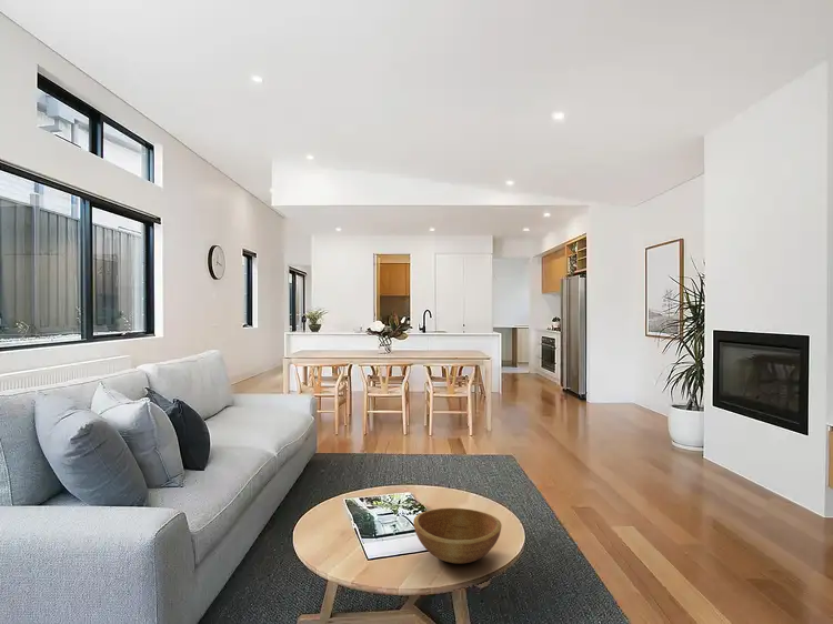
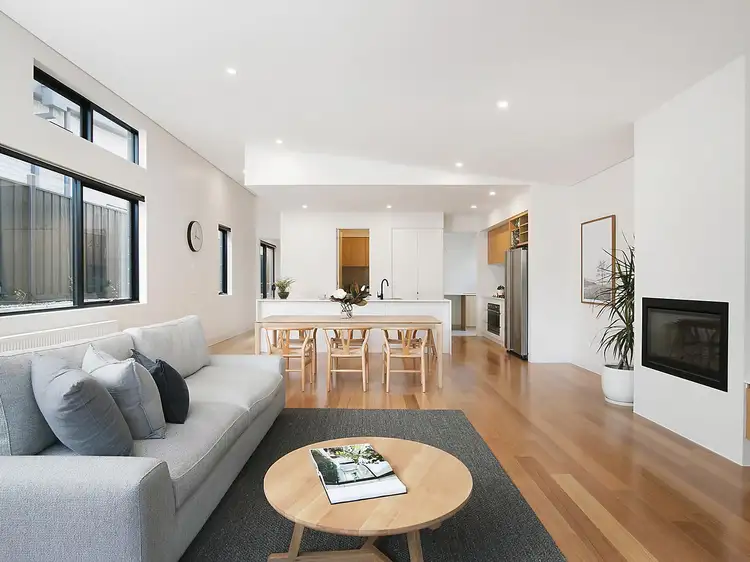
- wooden bowl (456, 537)
